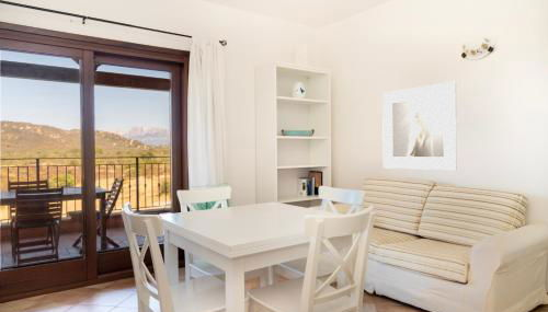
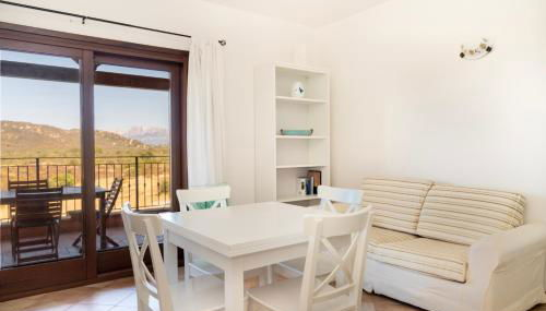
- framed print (416, 128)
